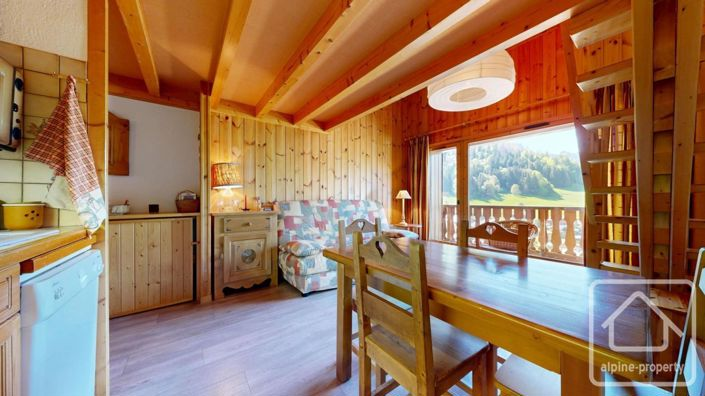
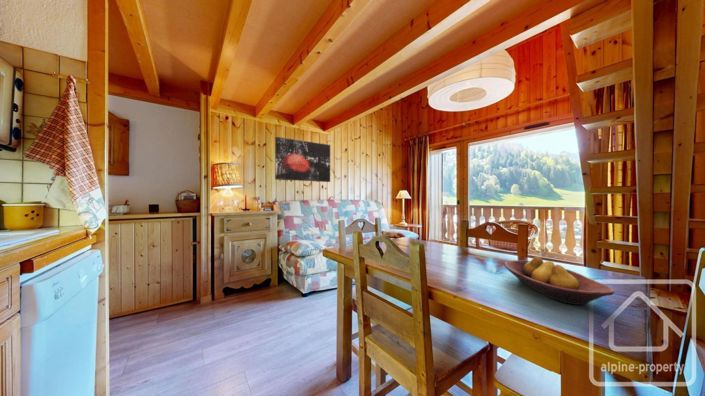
+ fruit bowl (549, 275)
+ wall art (304, 161)
